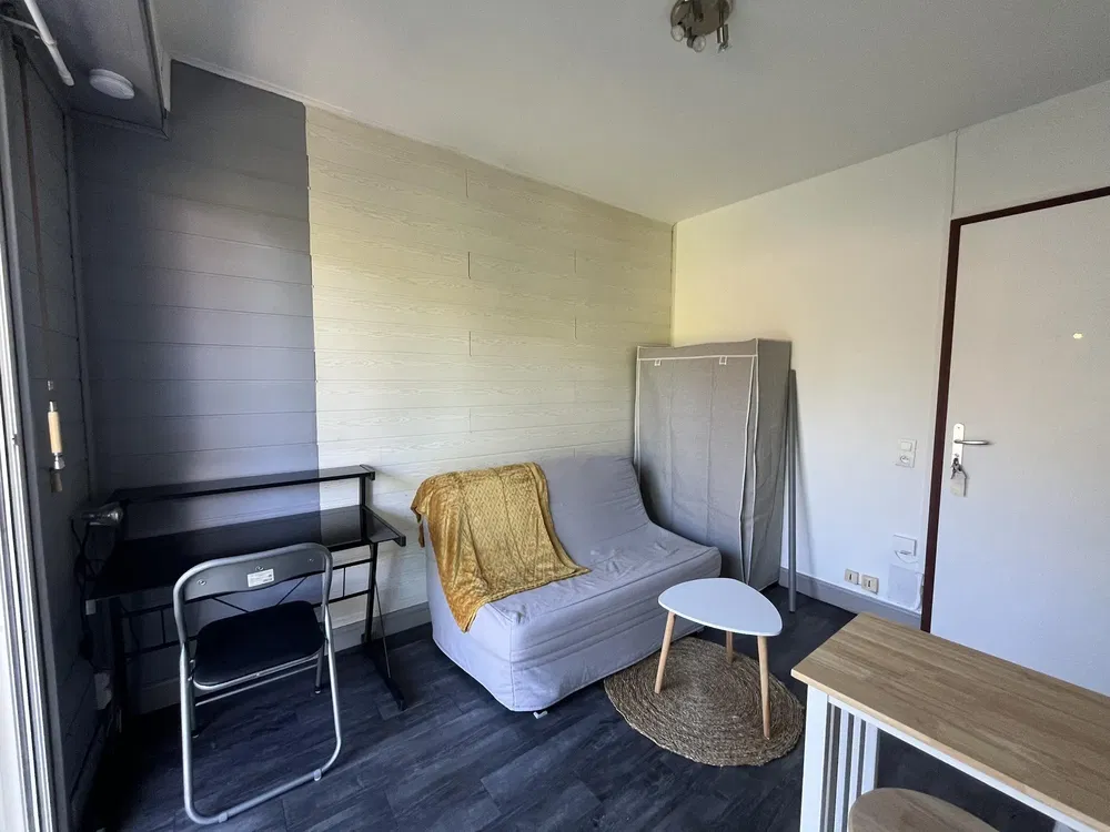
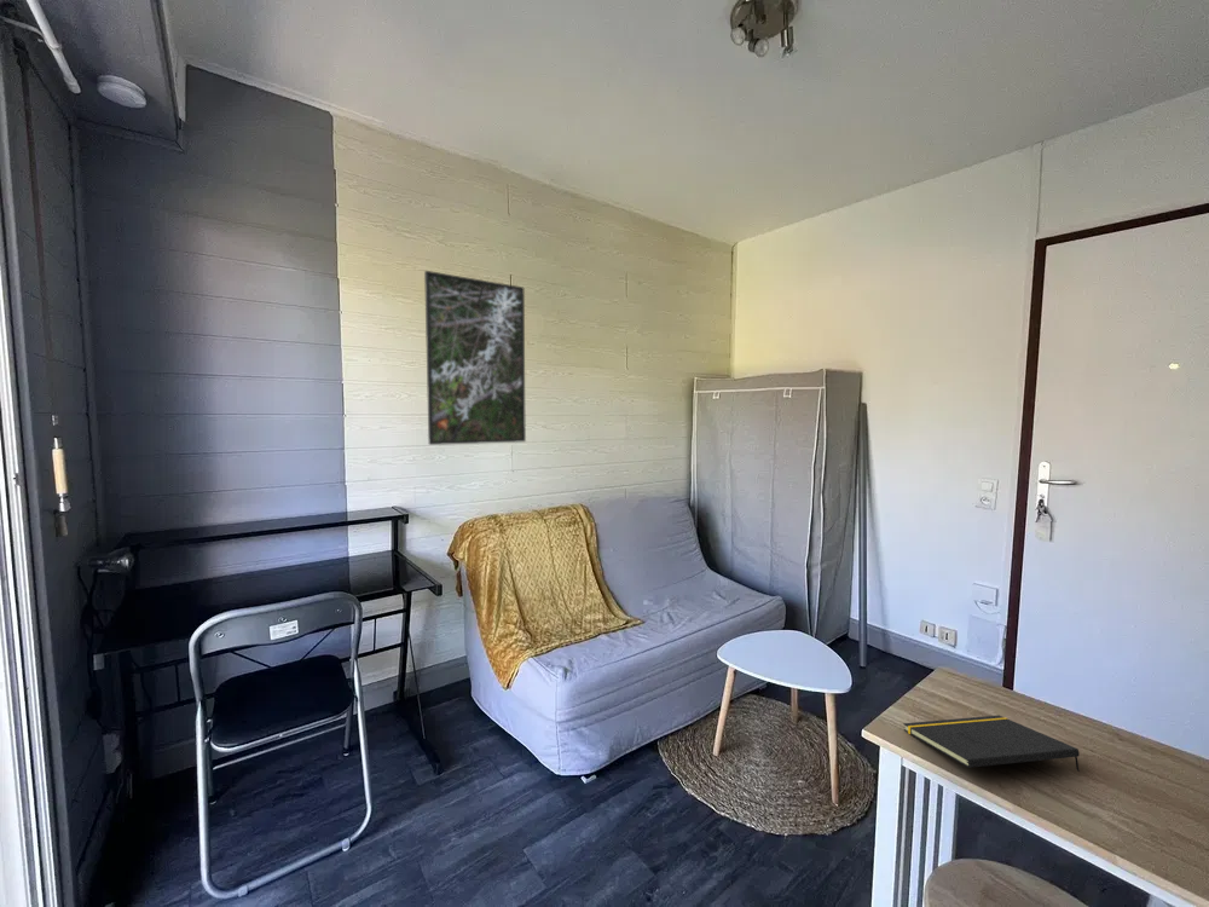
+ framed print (478, 362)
+ notepad (985, 739)
